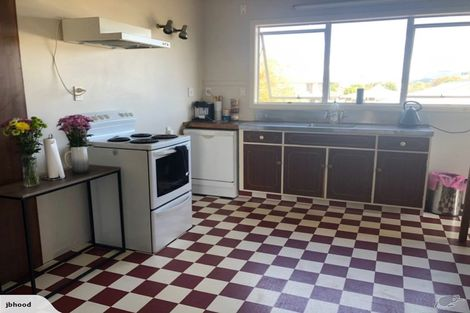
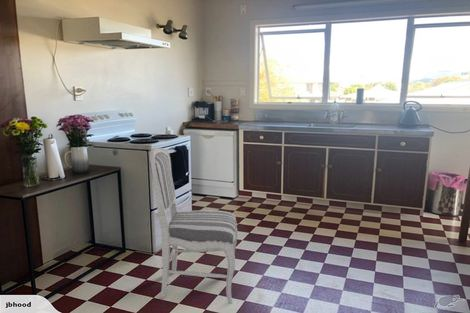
+ dining chair (195, 218)
